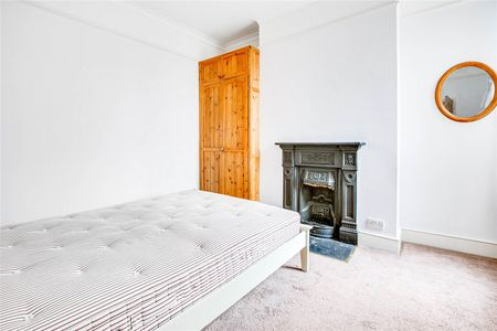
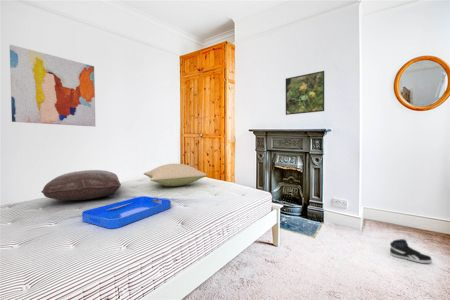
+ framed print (303, 94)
+ pillow (86, 184)
+ pillow (173, 174)
+ serving tray (130, 209)
+ sneaker (410, 249)
+ wall art (57, 90)
